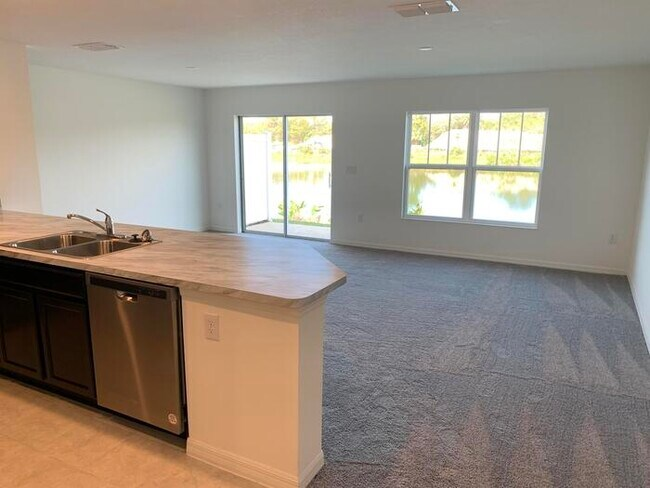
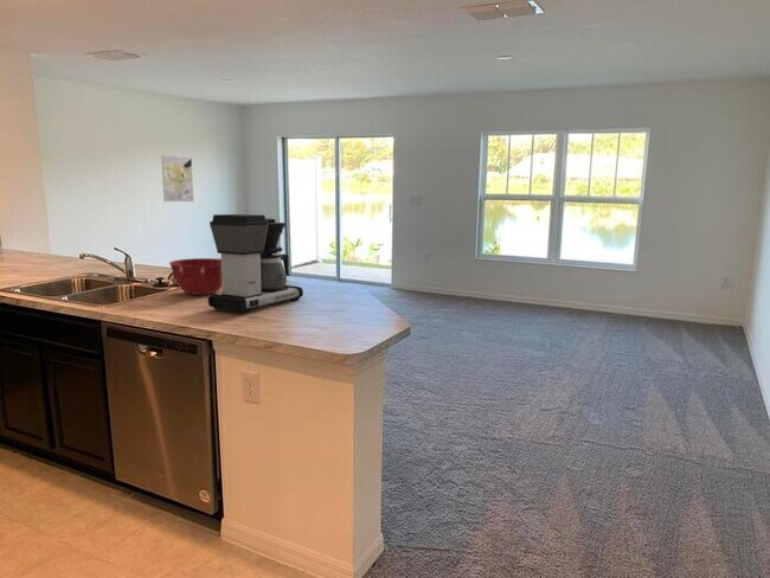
+ mixing bowl (200, 277)
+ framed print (178, 179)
+ coffee maker (257, 259)
